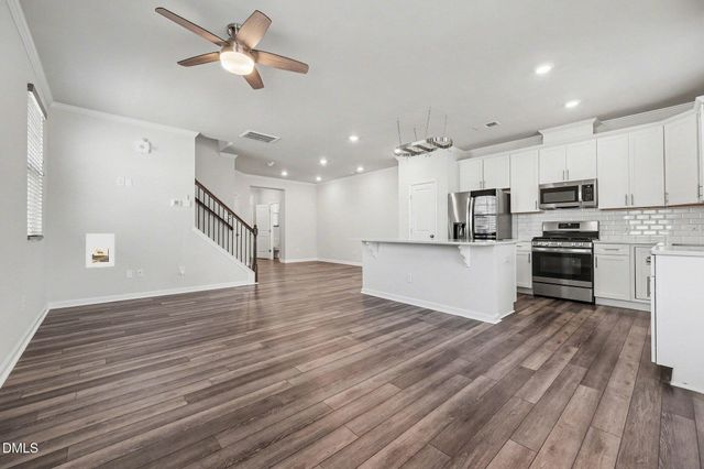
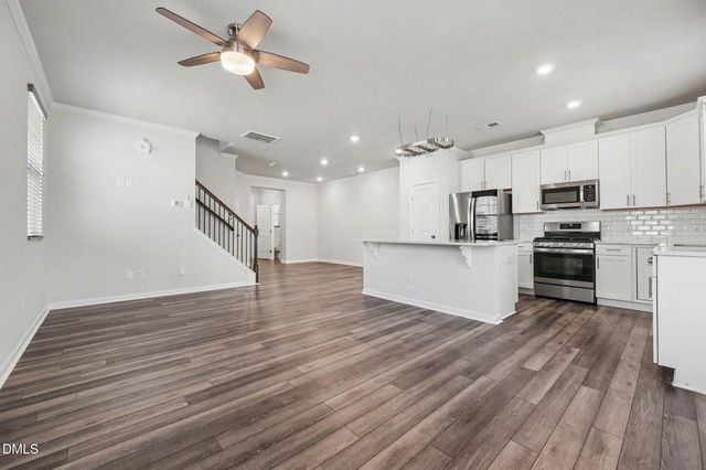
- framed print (100, 250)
